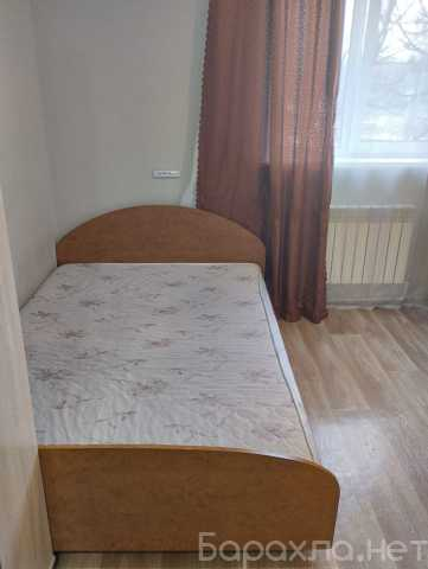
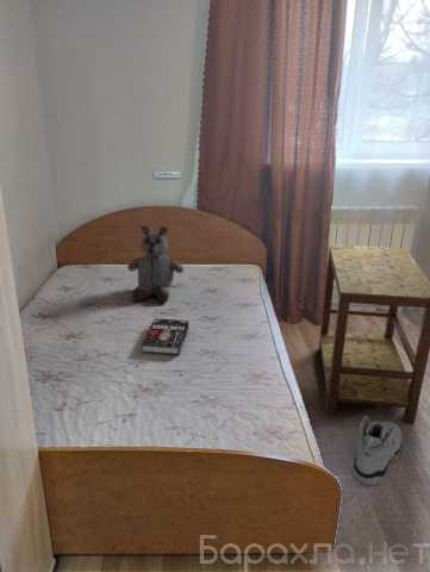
+ stuffed bear (152, 262)
+ side table (368, 334)
+ sneaker (380, 436)
+ book (166, 335)
